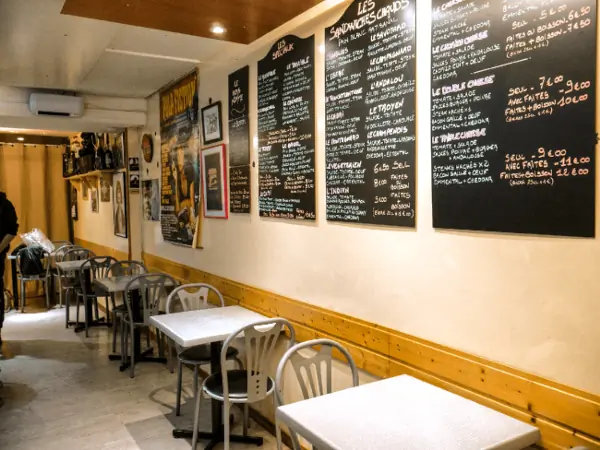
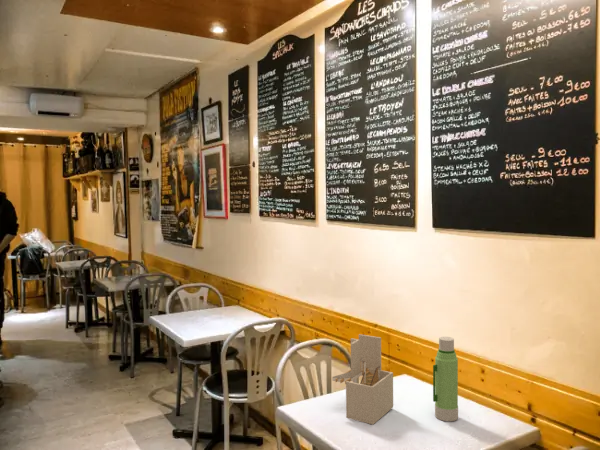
+ water bottle (445, 377)
+ utensil holder (363, 375)
